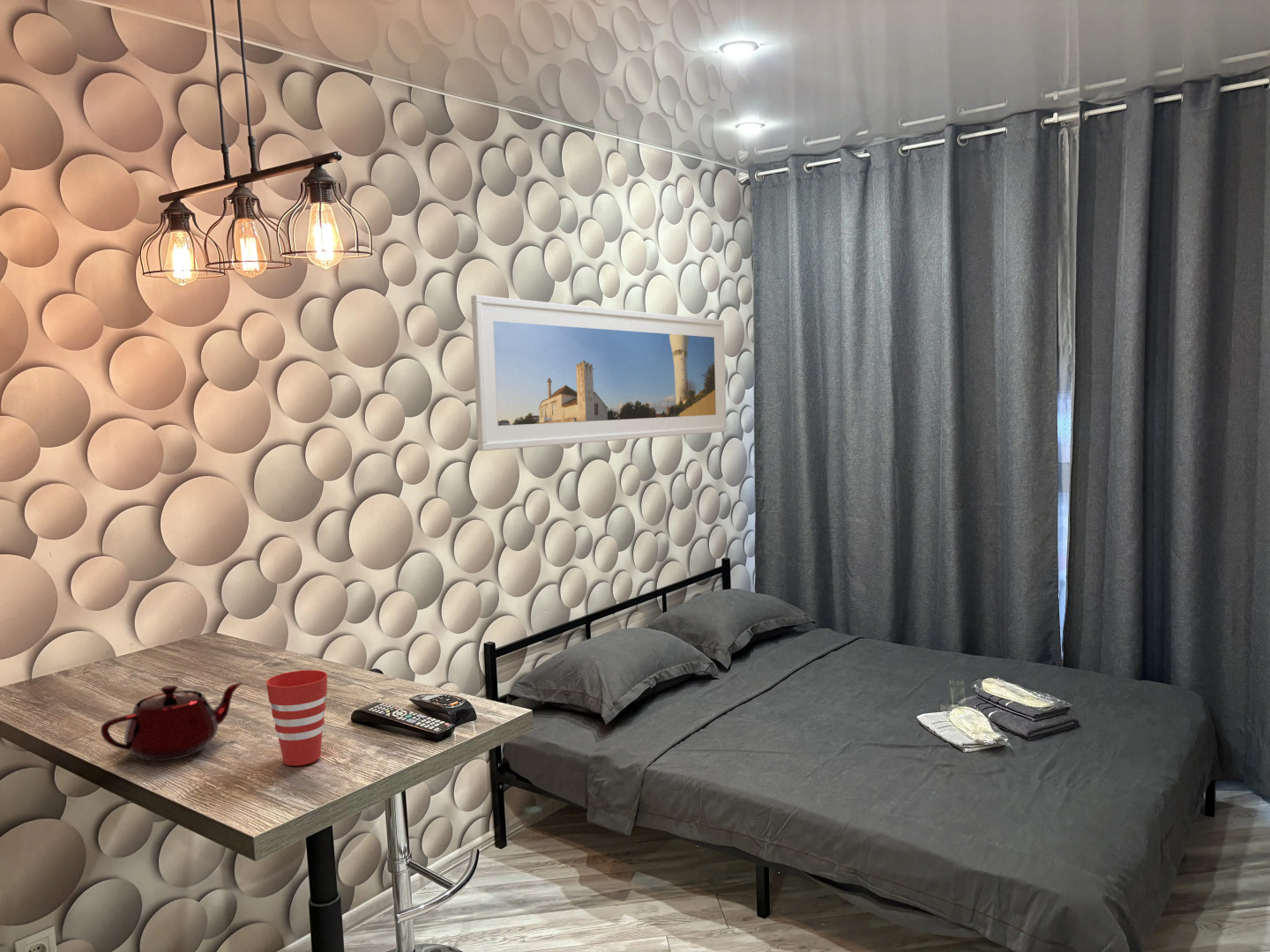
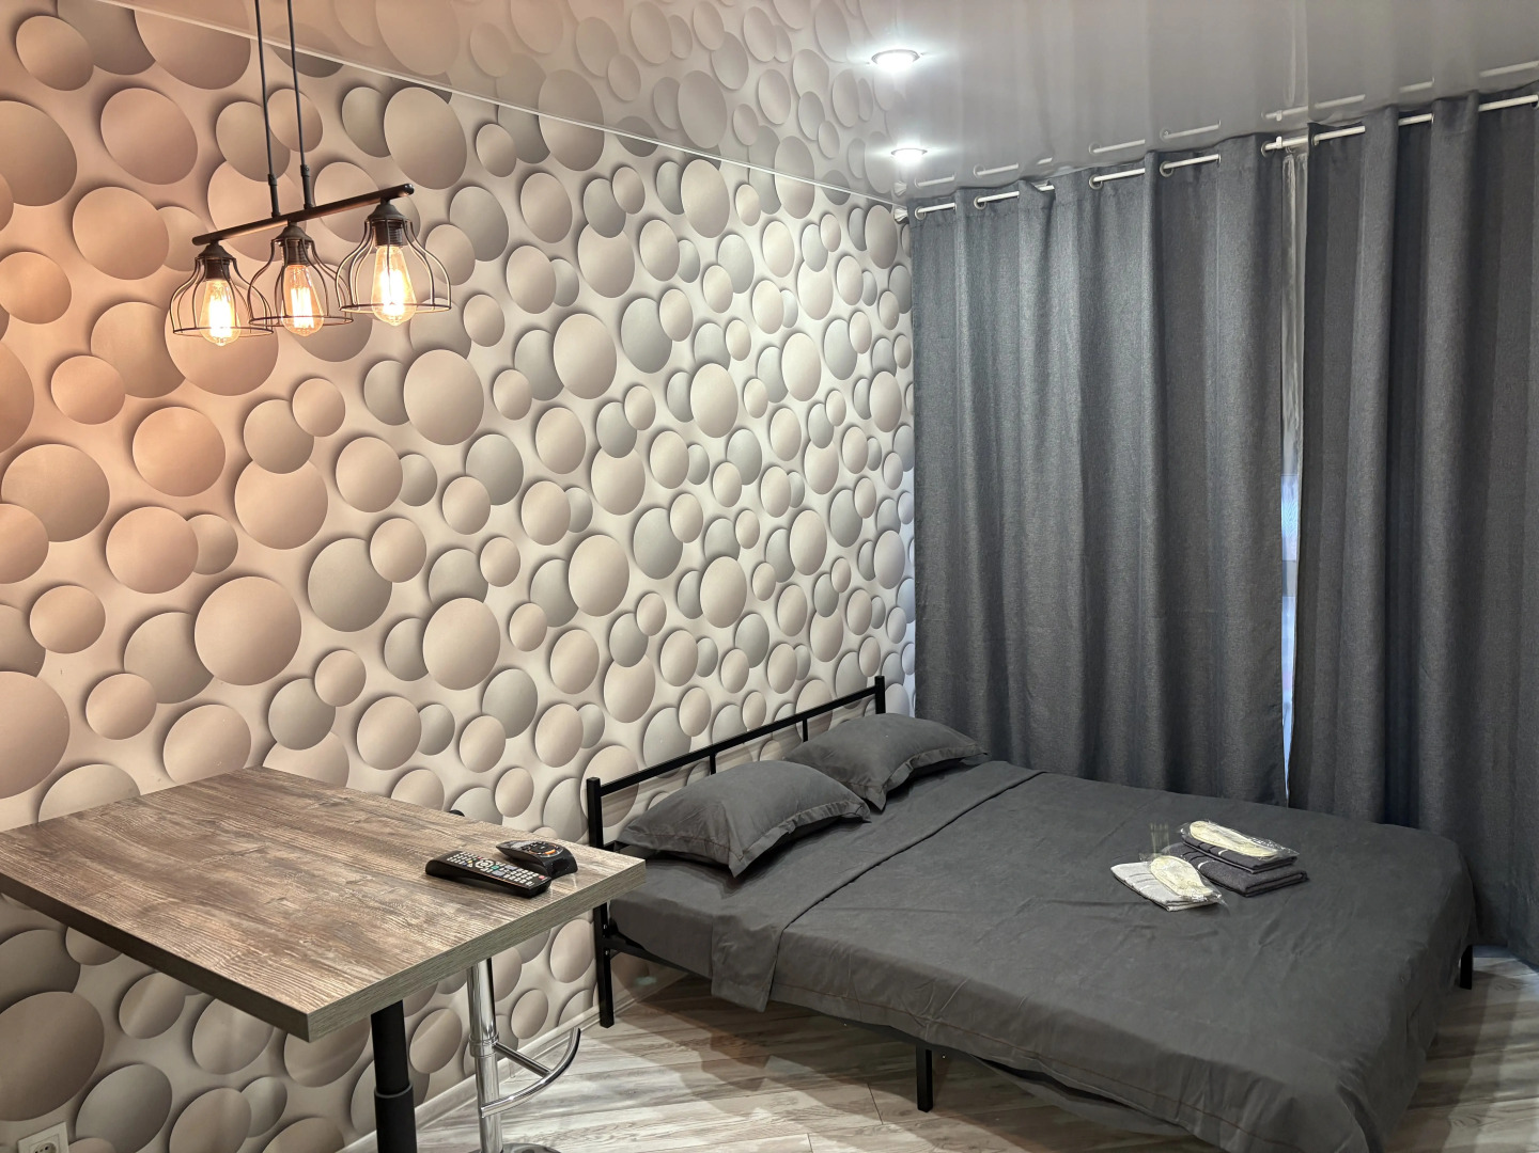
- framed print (620, 375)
- teapot (176, 717)
- cup (299, 718)
